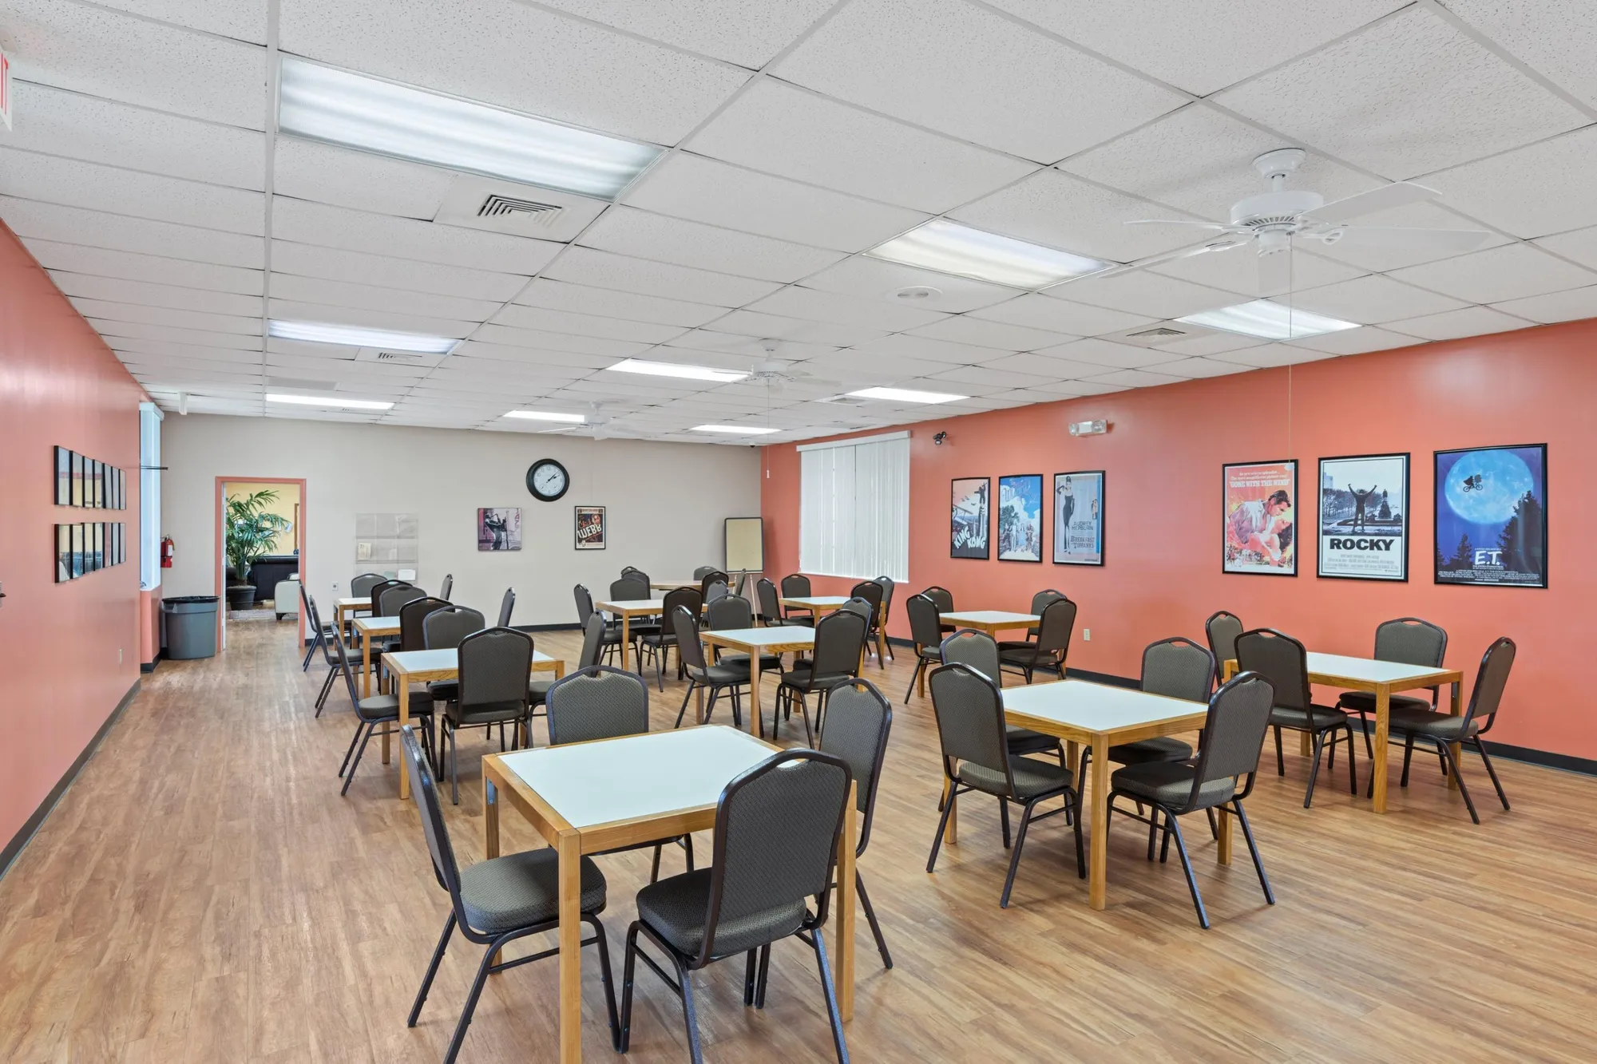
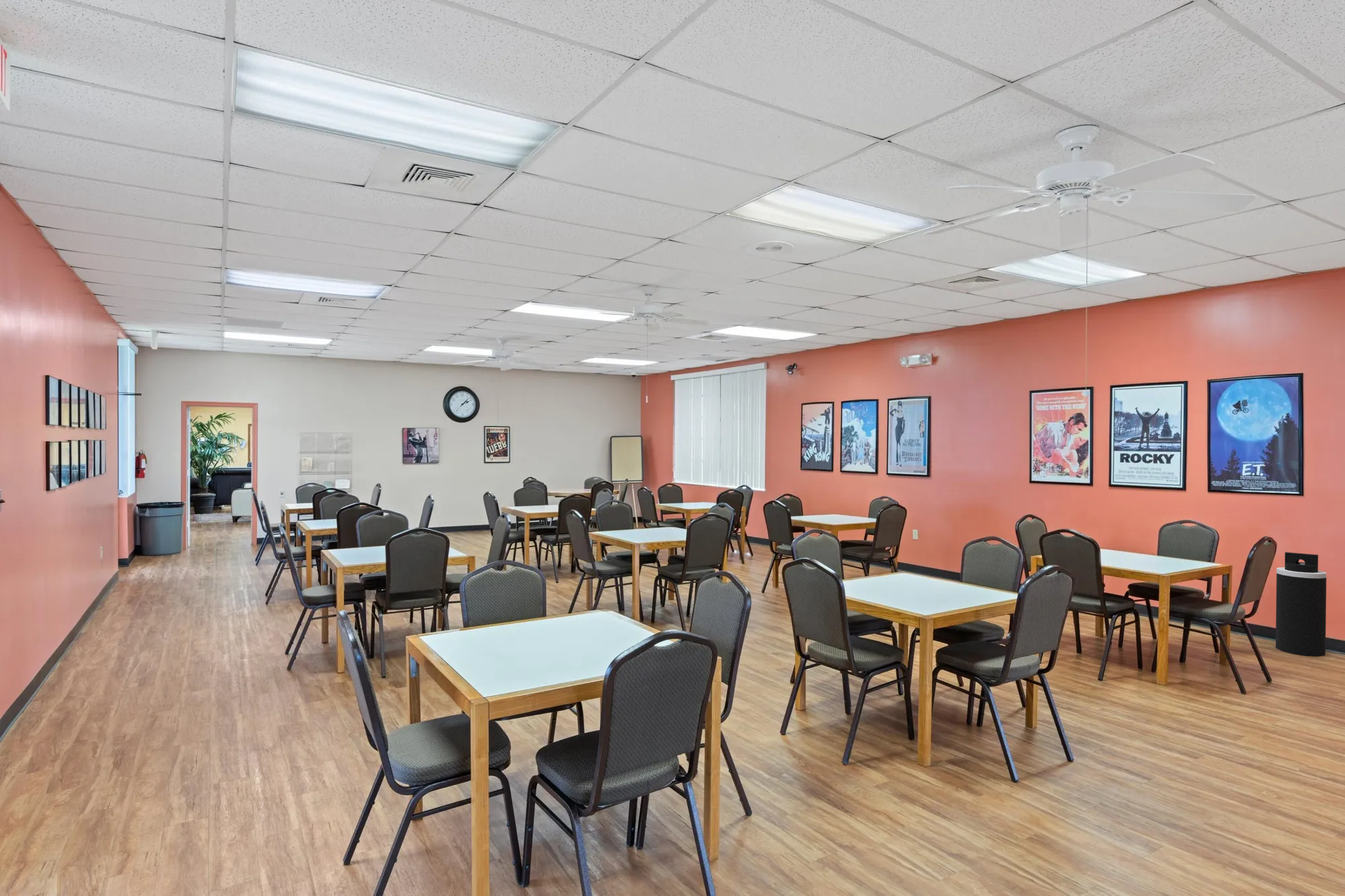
+ trash can (1301, 602)
